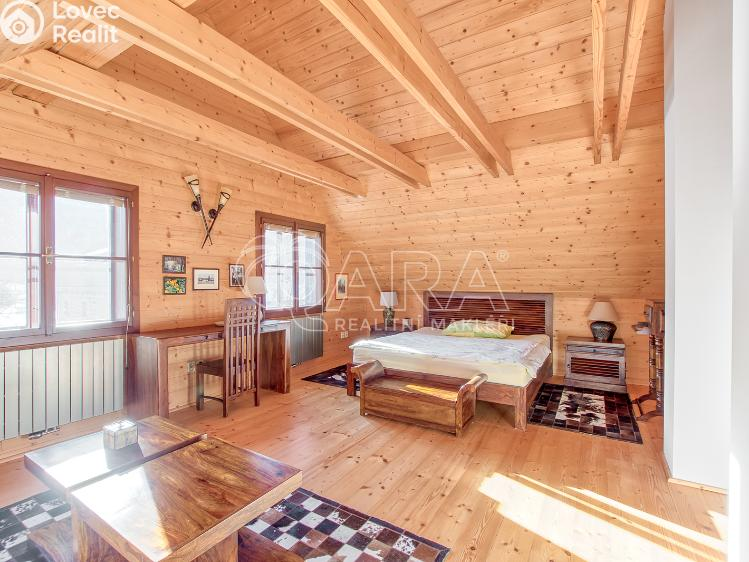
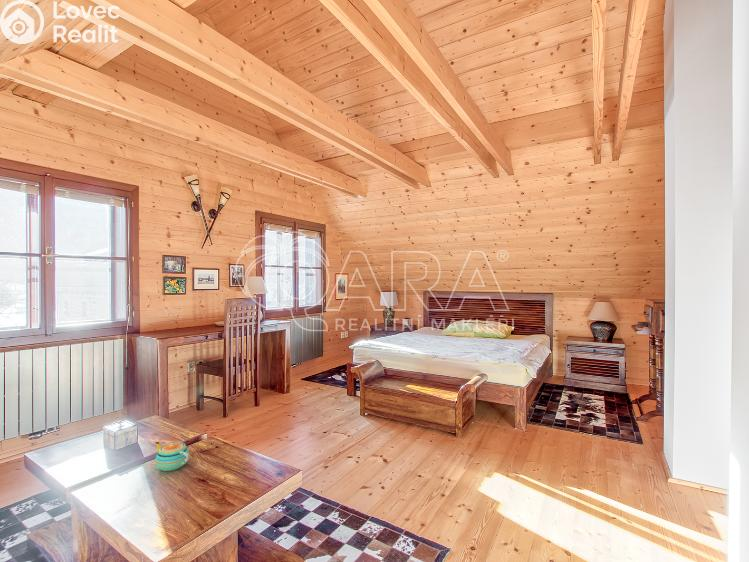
+ teapot (171, 453)
